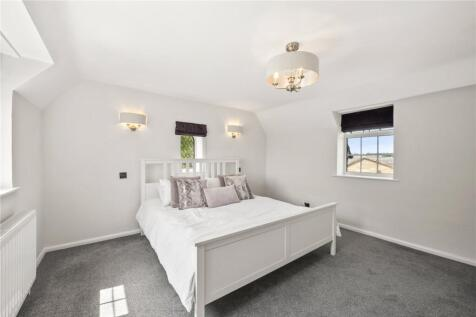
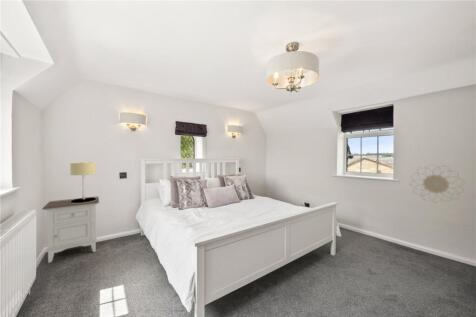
+ table lamp (83, 181)
+ nightstand (74, 226)
+ decorative wall piece (435, 183)
